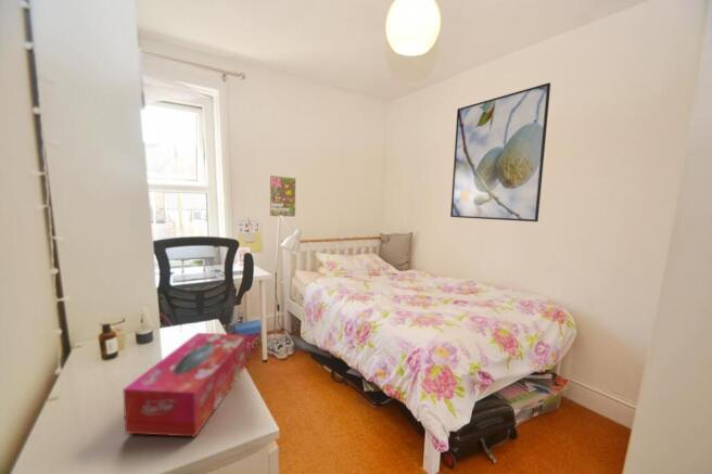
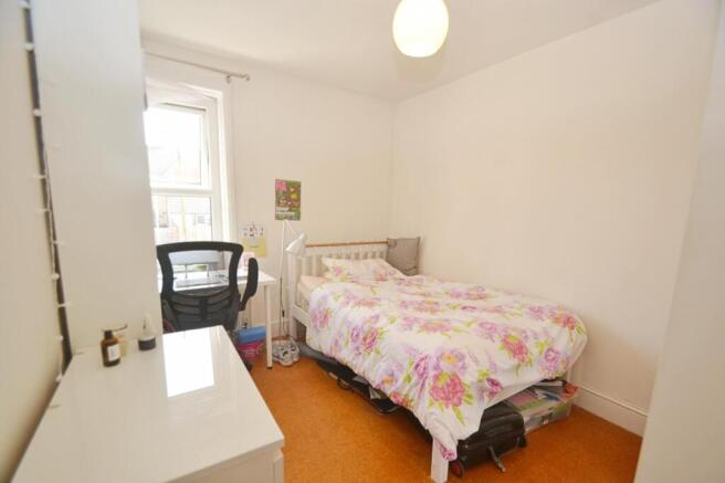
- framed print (493, 159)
- tissue box (196, 375)
